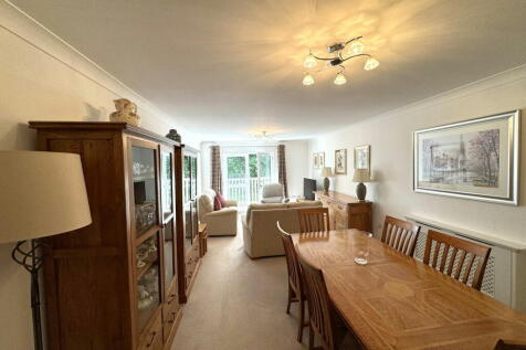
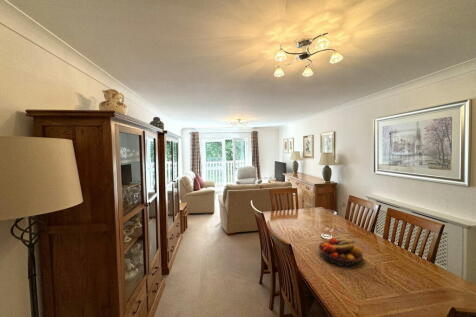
+ fruit bowl (339, 247)
